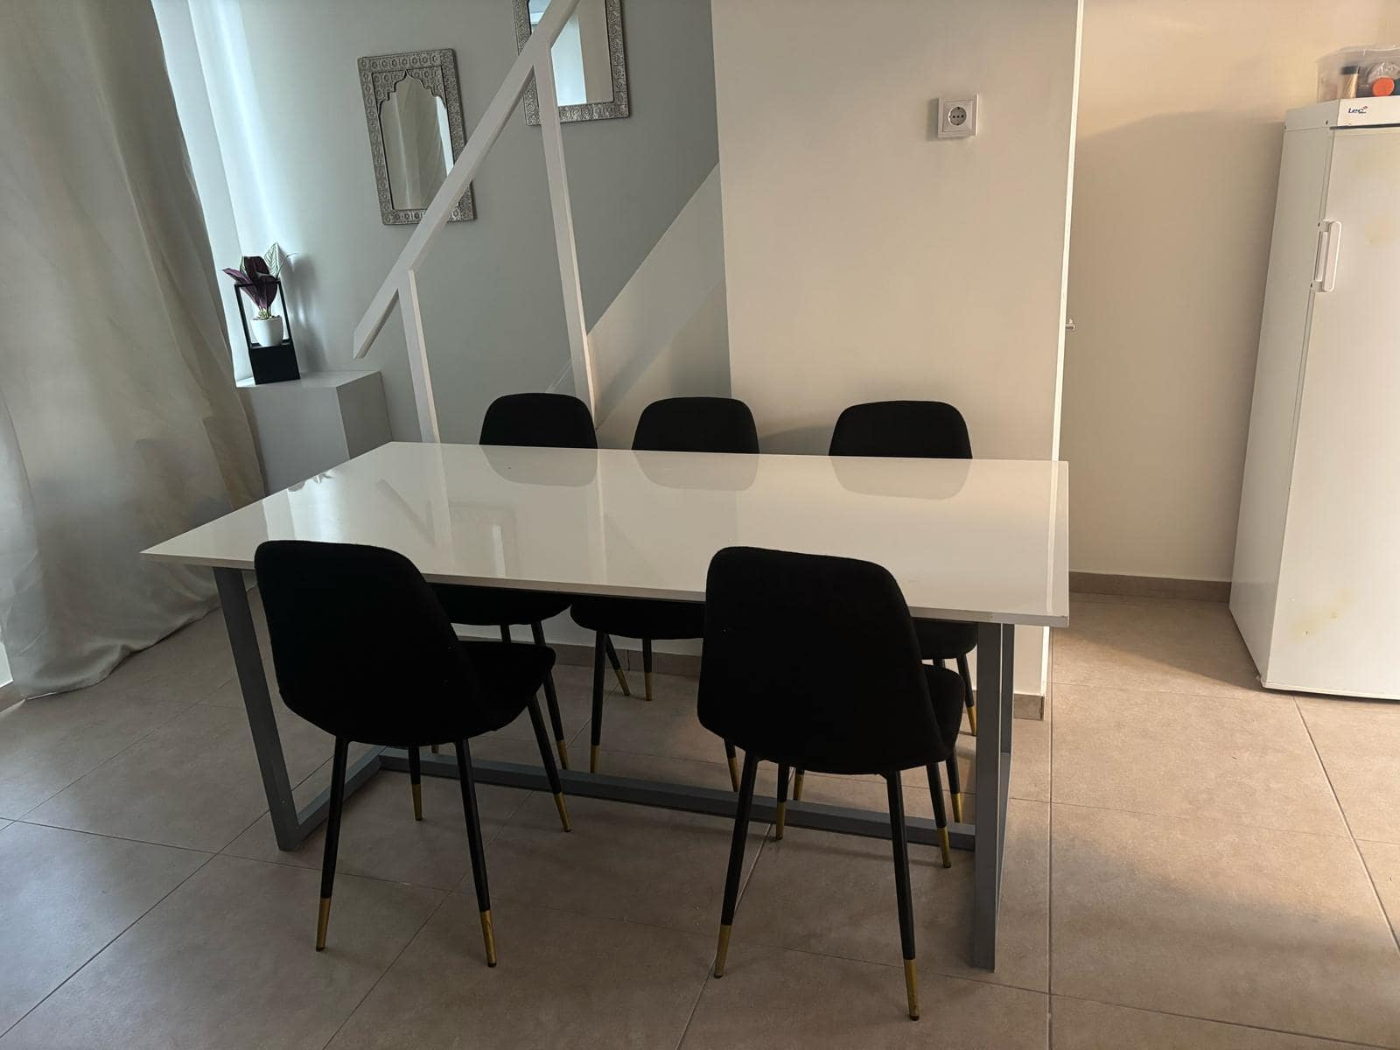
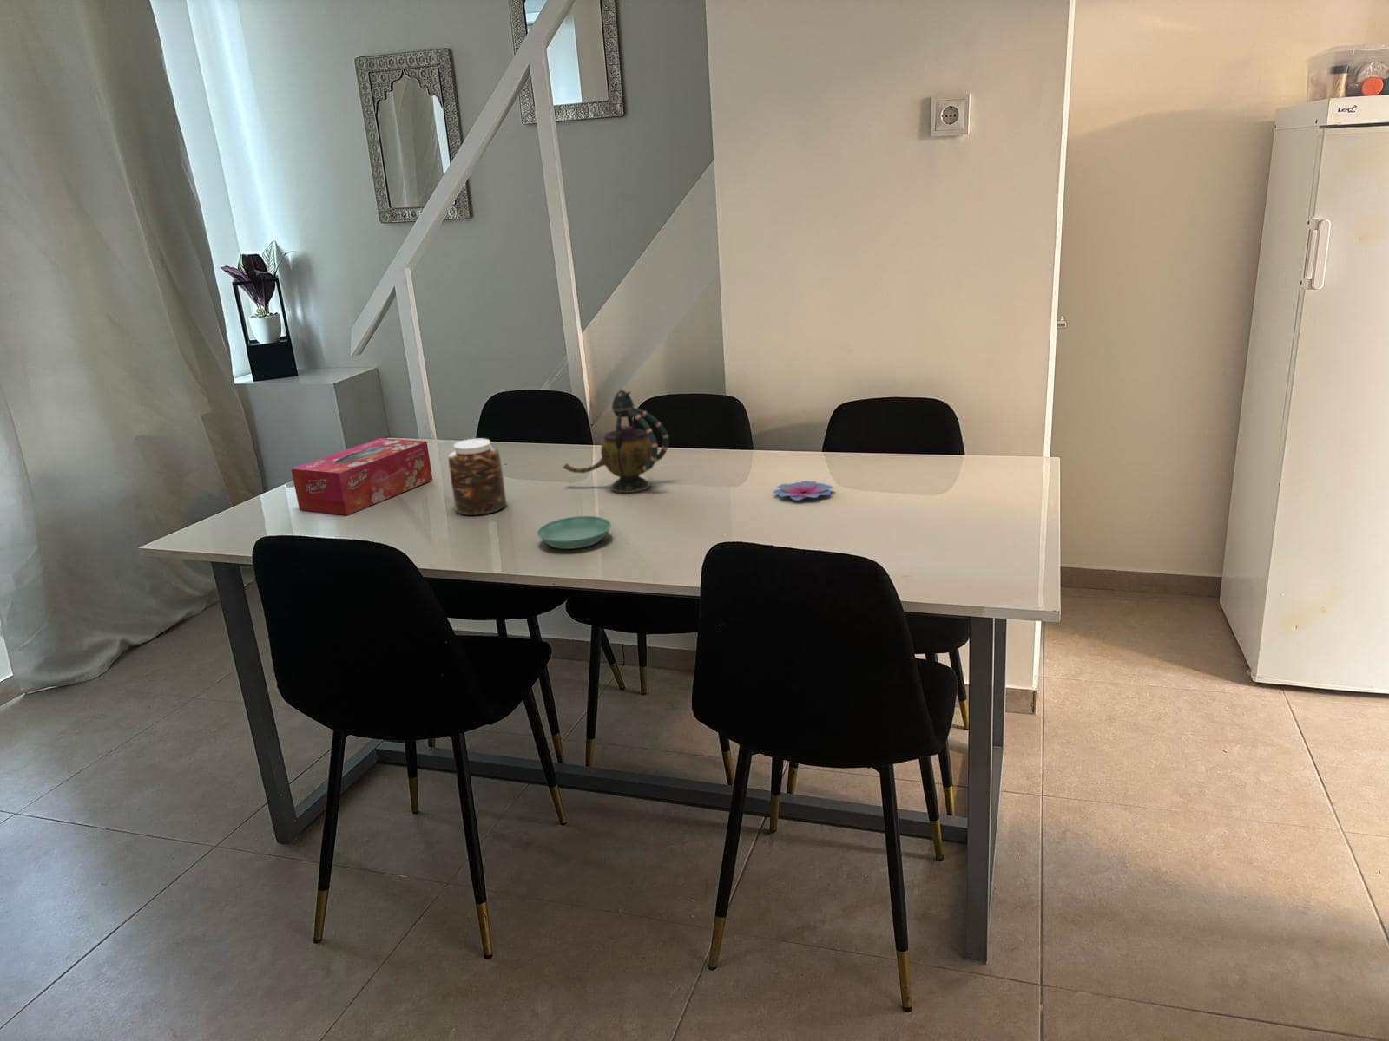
+ tissue box (364, 475)
+ teapot (611, 438)
+ flower (803, 491)
+ saucer (574, 534)
+ jar (477, 476)
